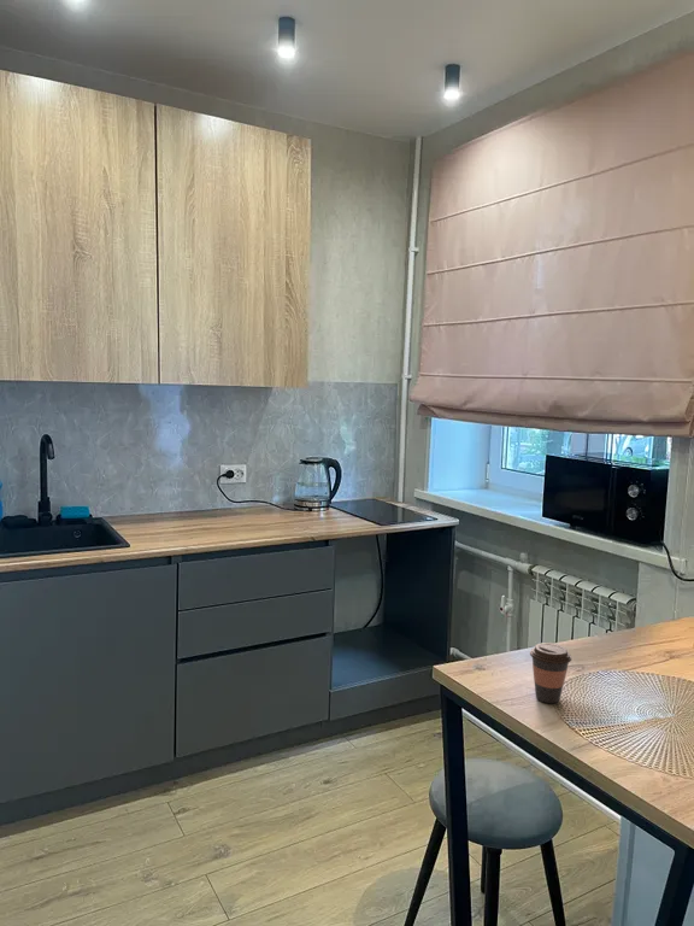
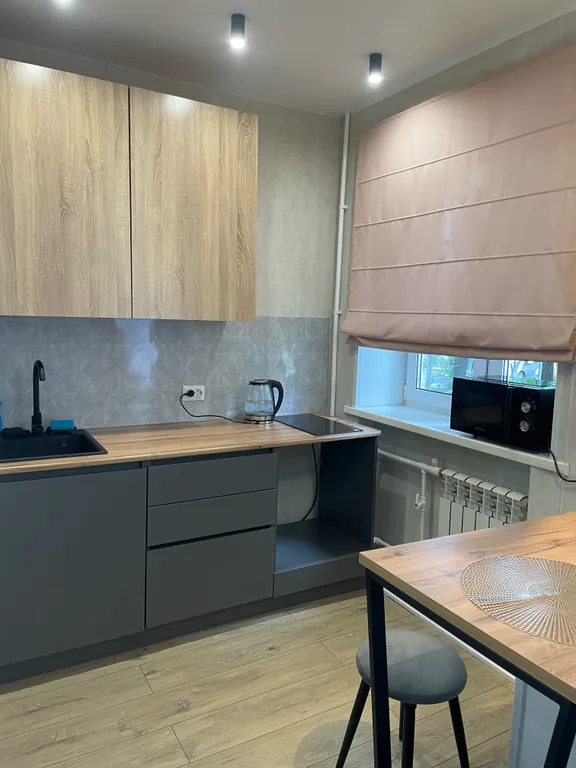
- coffee cup (548, 673)
